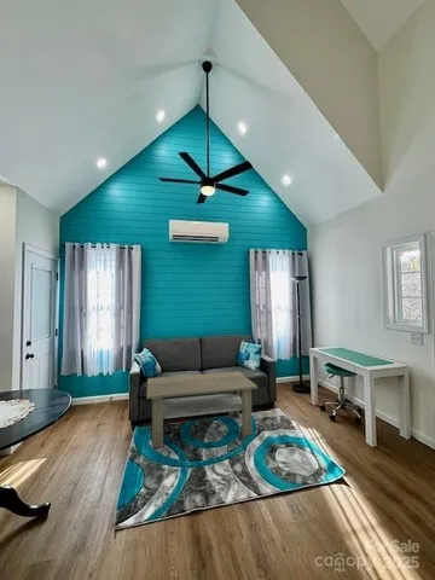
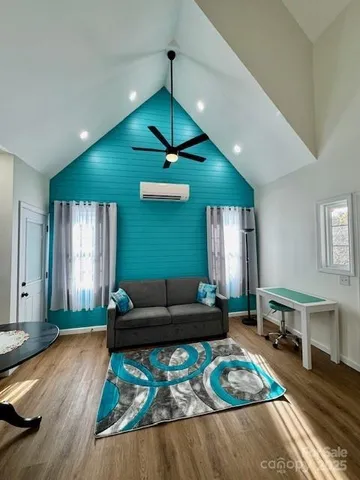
- coffee table (199, 405)
